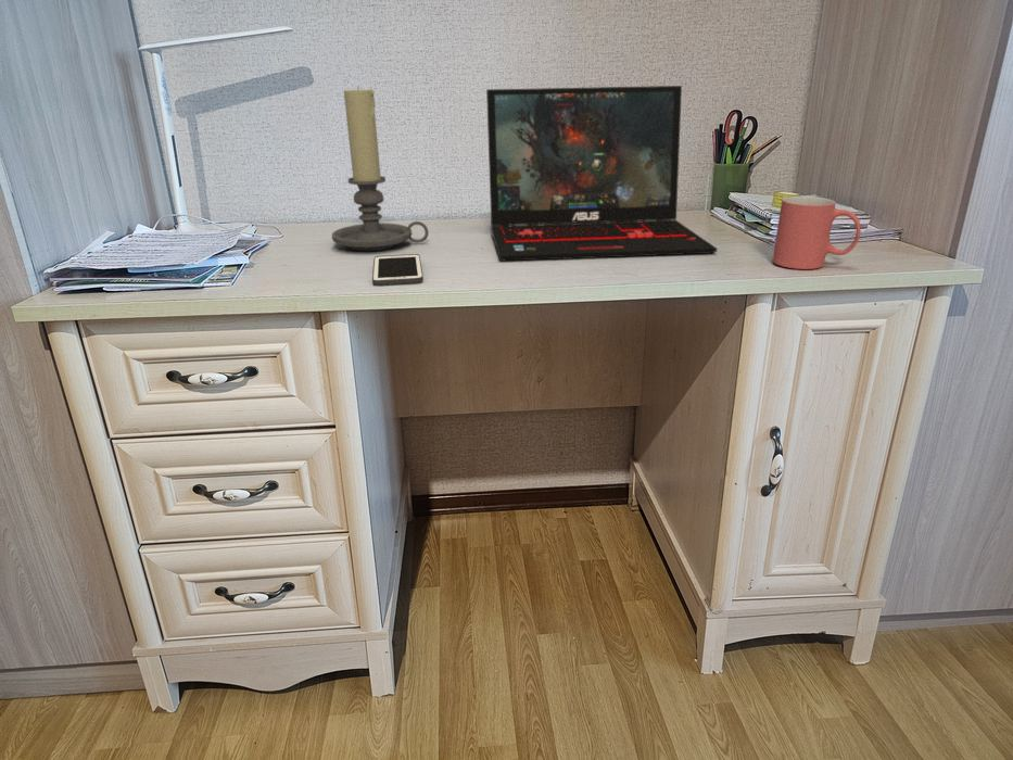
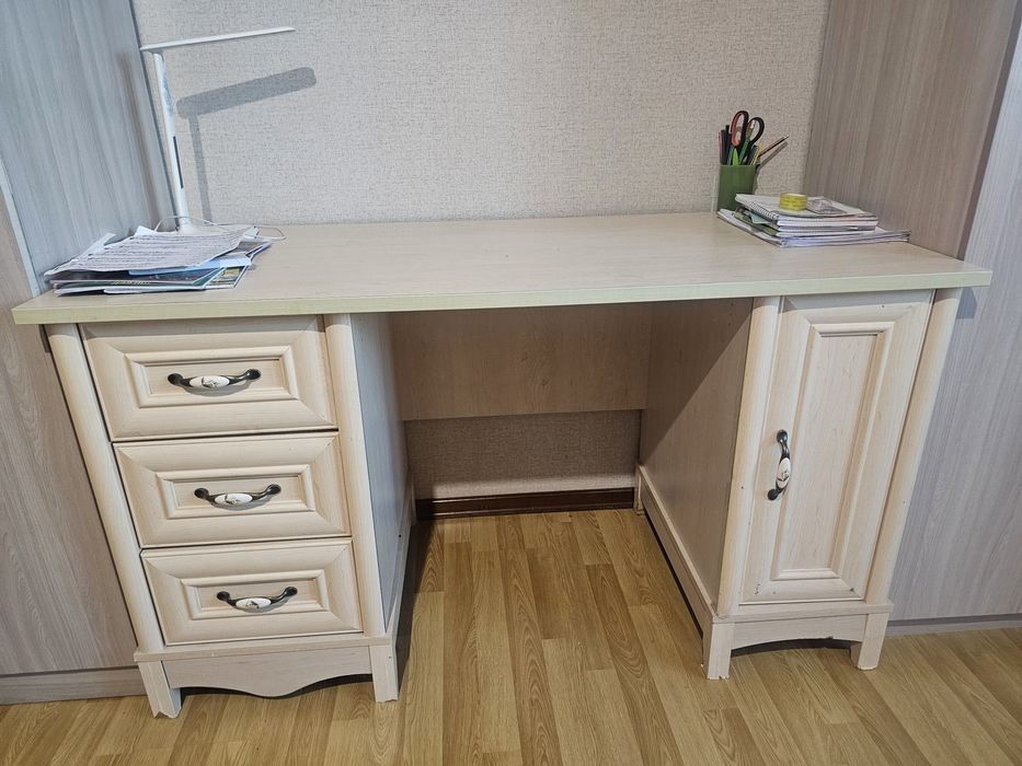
- cell phone (397, 268)
- candle holder (373, 168)
- mug (816, 233)
- laptop (596, 168)
